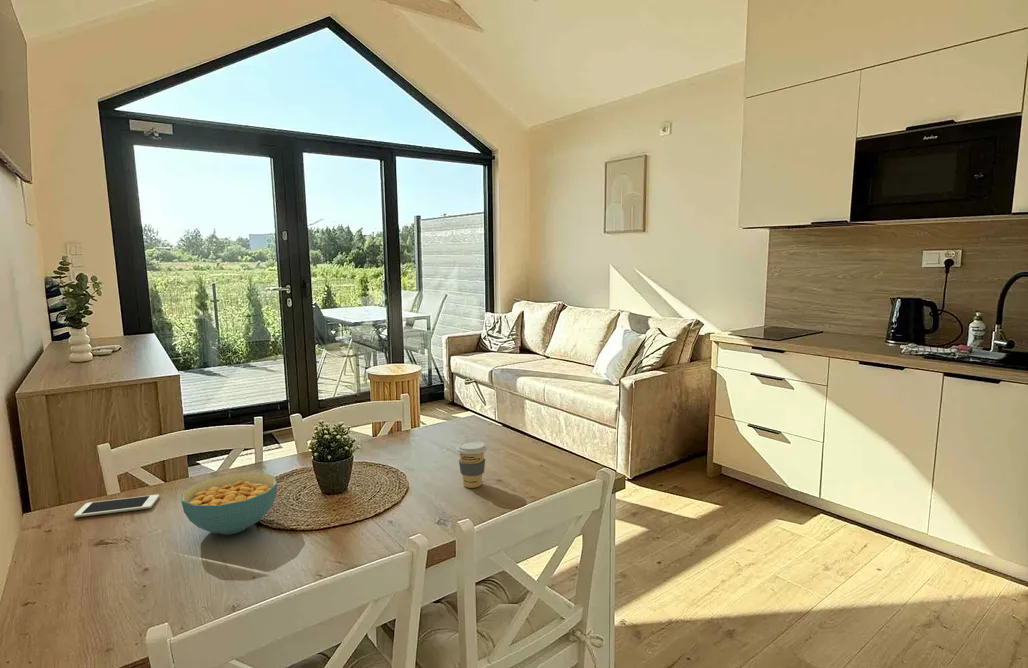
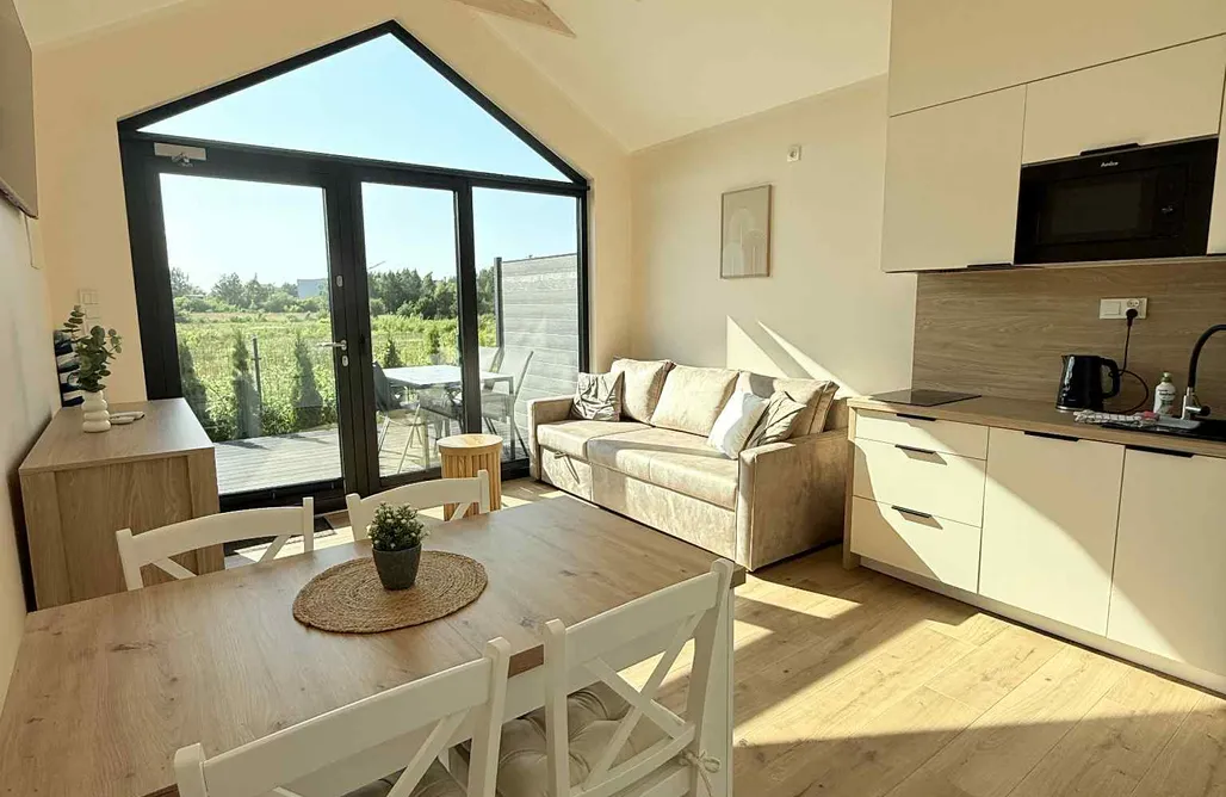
- coffee cup (472, 464)
- cereal bowl (231, 508)
- cell phone (118, 505)
